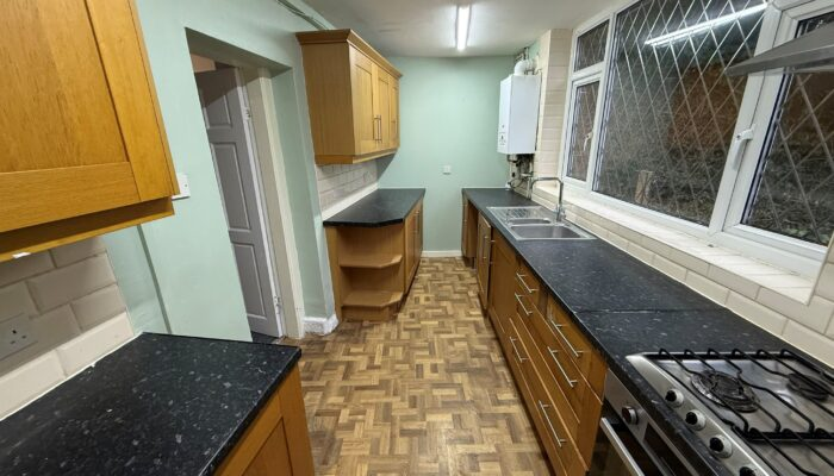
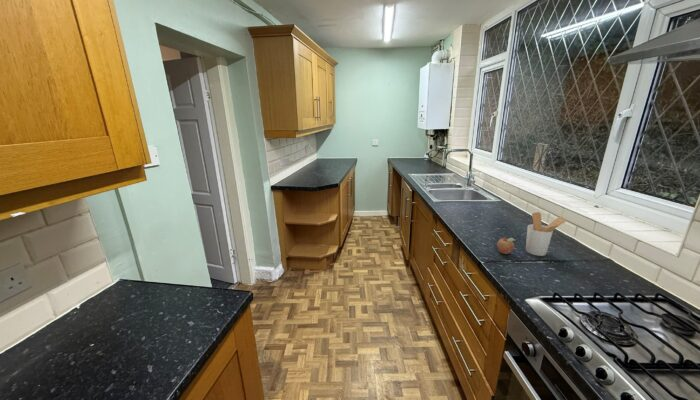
+ fruit (505, 245)
+ utensil holder (545, 234)
